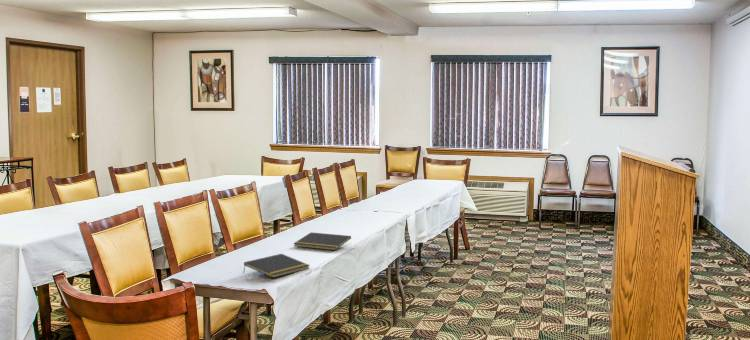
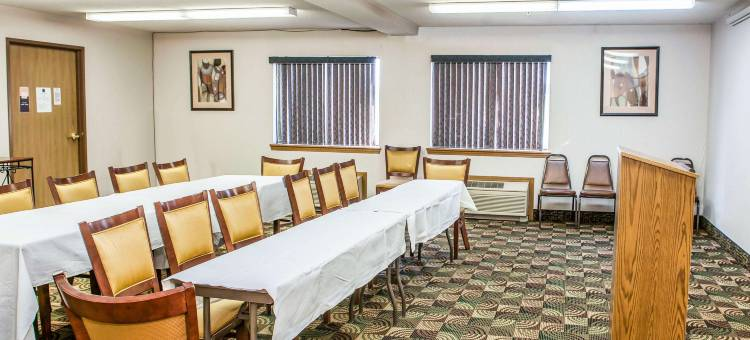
- notepad (322, 241)
- notepad (277, 265)
